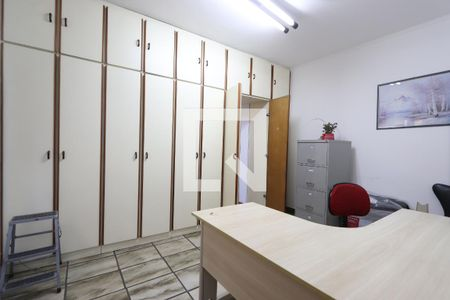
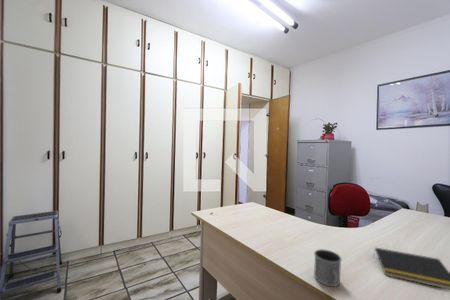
+ mug (328, 269)
+ notepad (412, 266)
